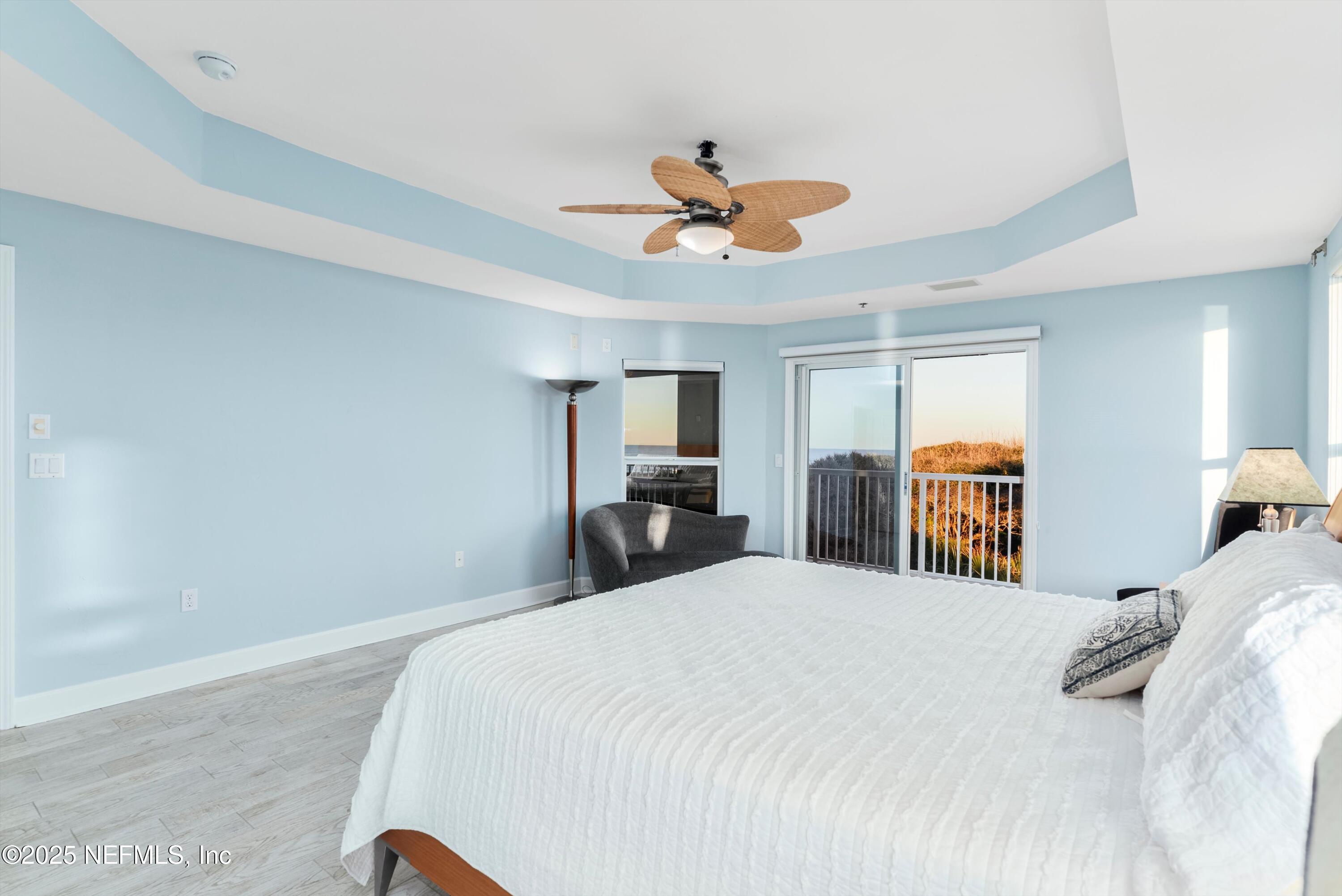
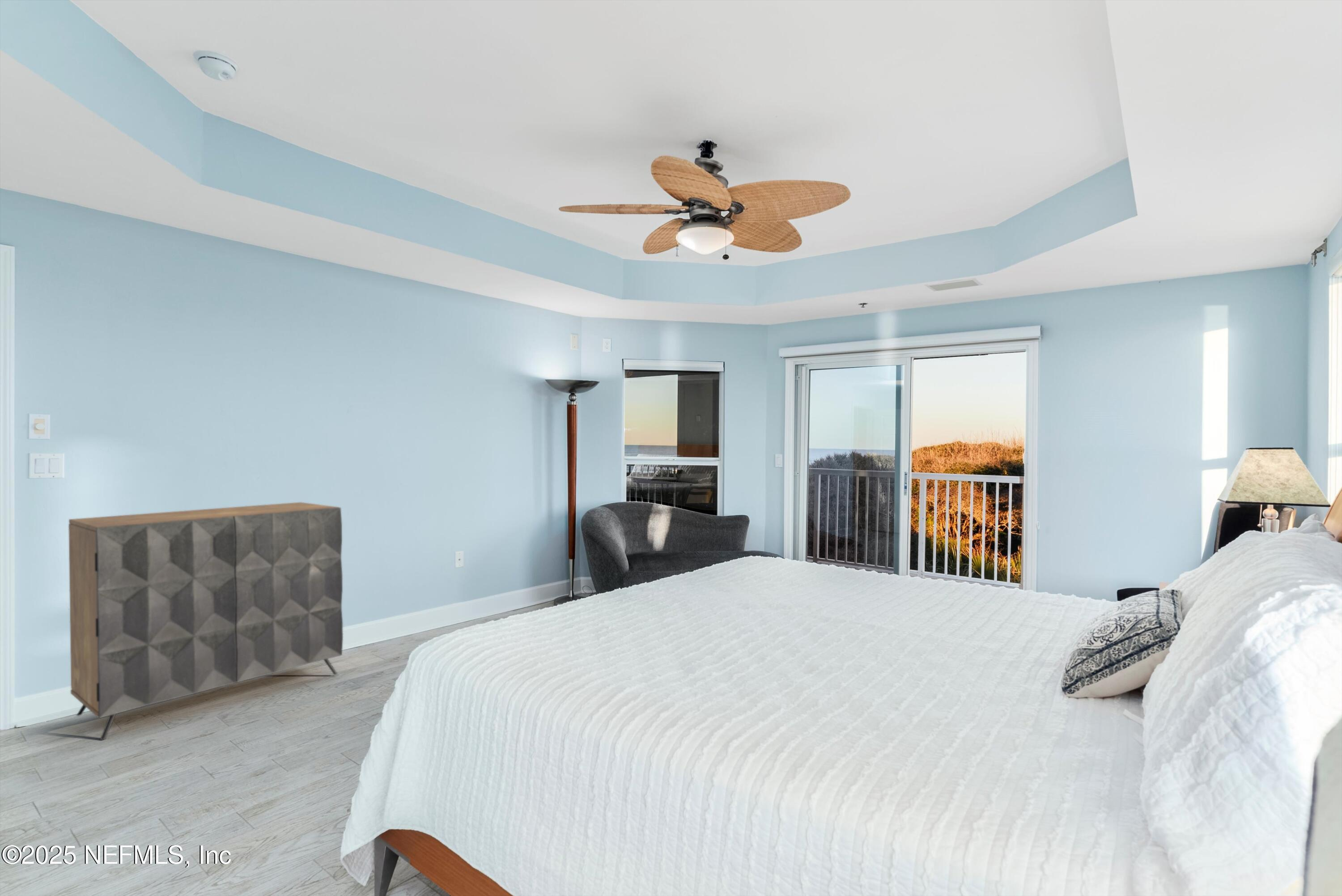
+ dresser (217, 603)
